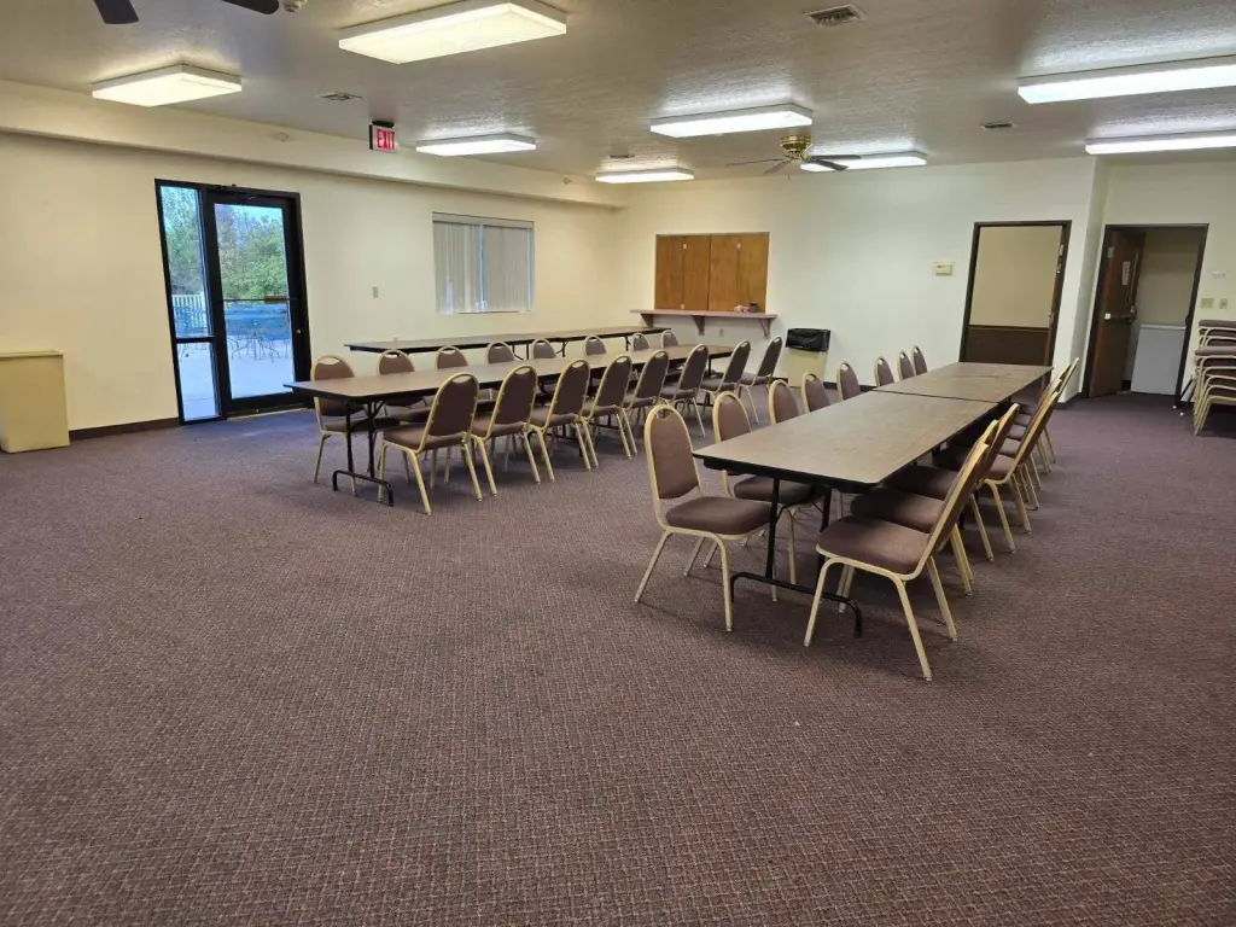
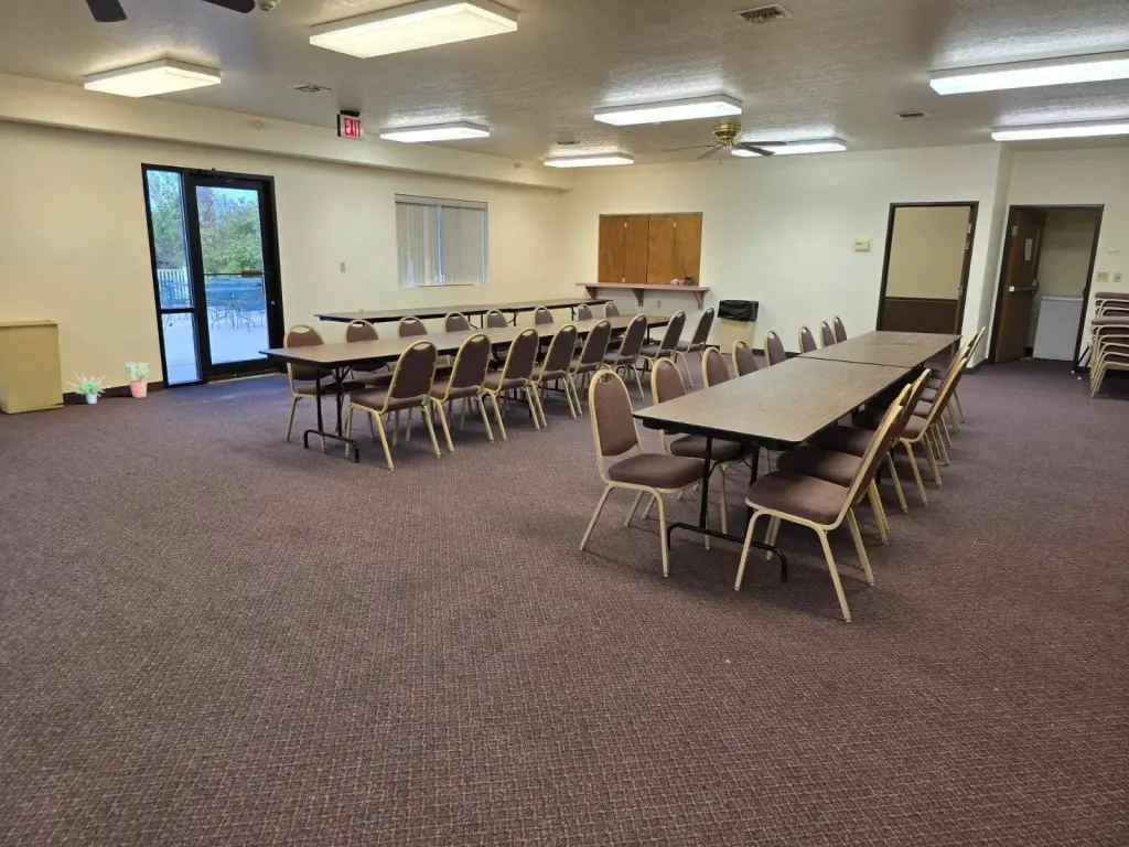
+ potted plant (136, 378)
+ potted plant (88, 386)
